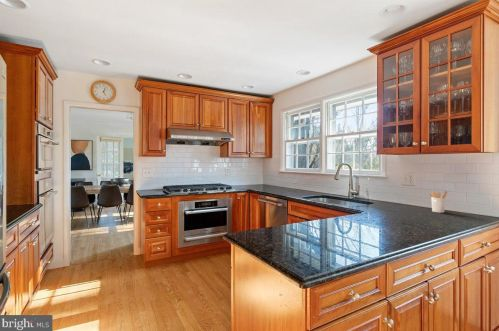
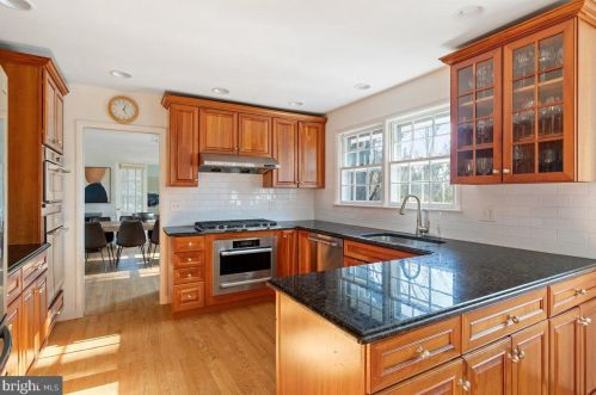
- utensil holder (437, 201)
